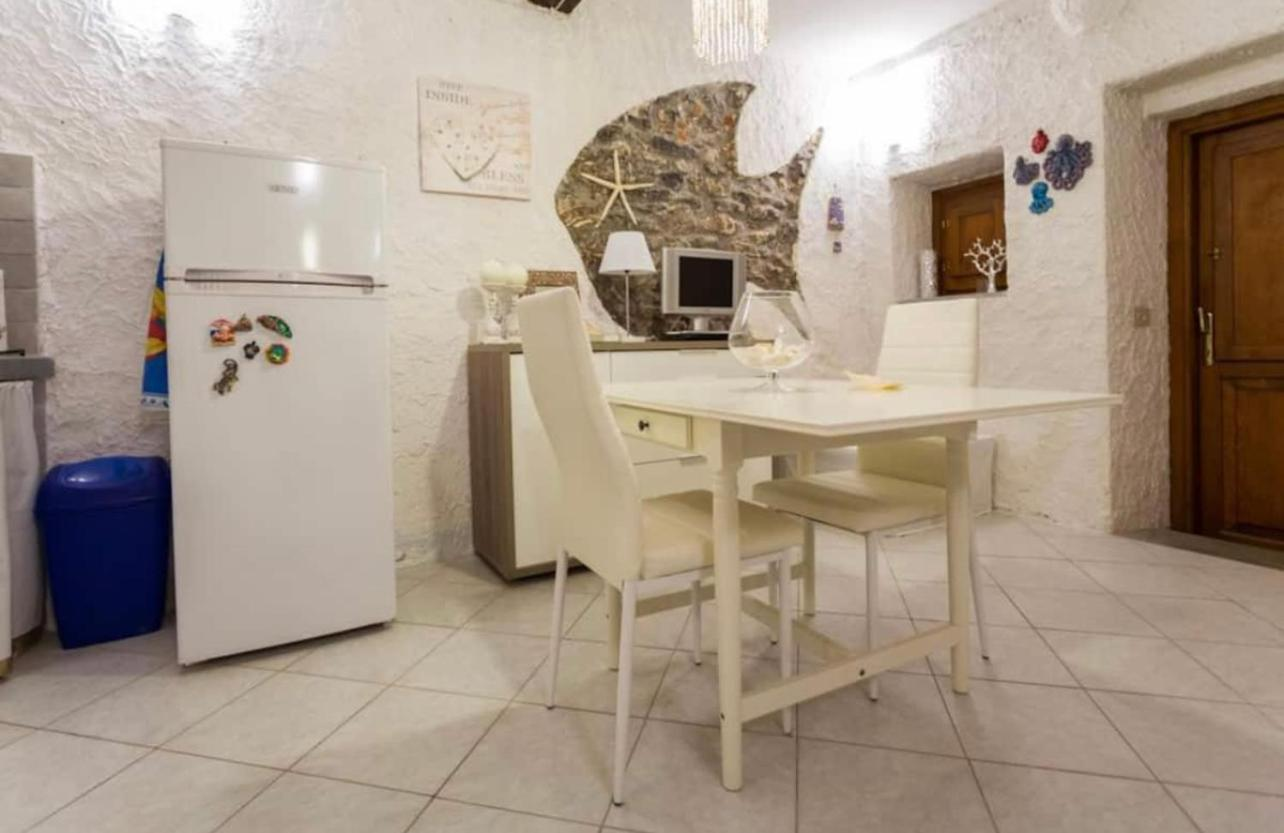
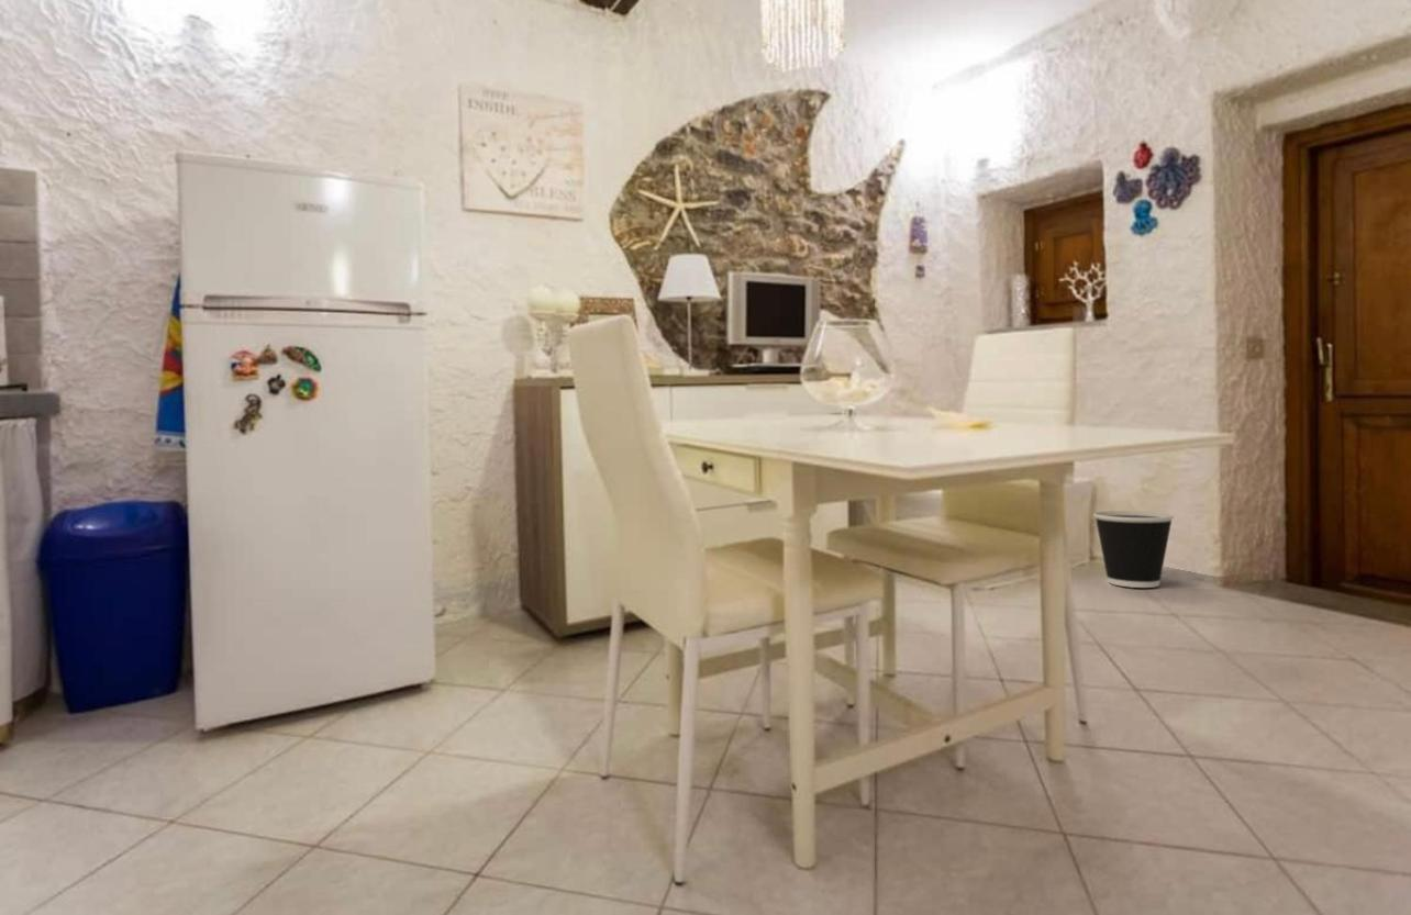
+ wastebasket (1133, 548)
